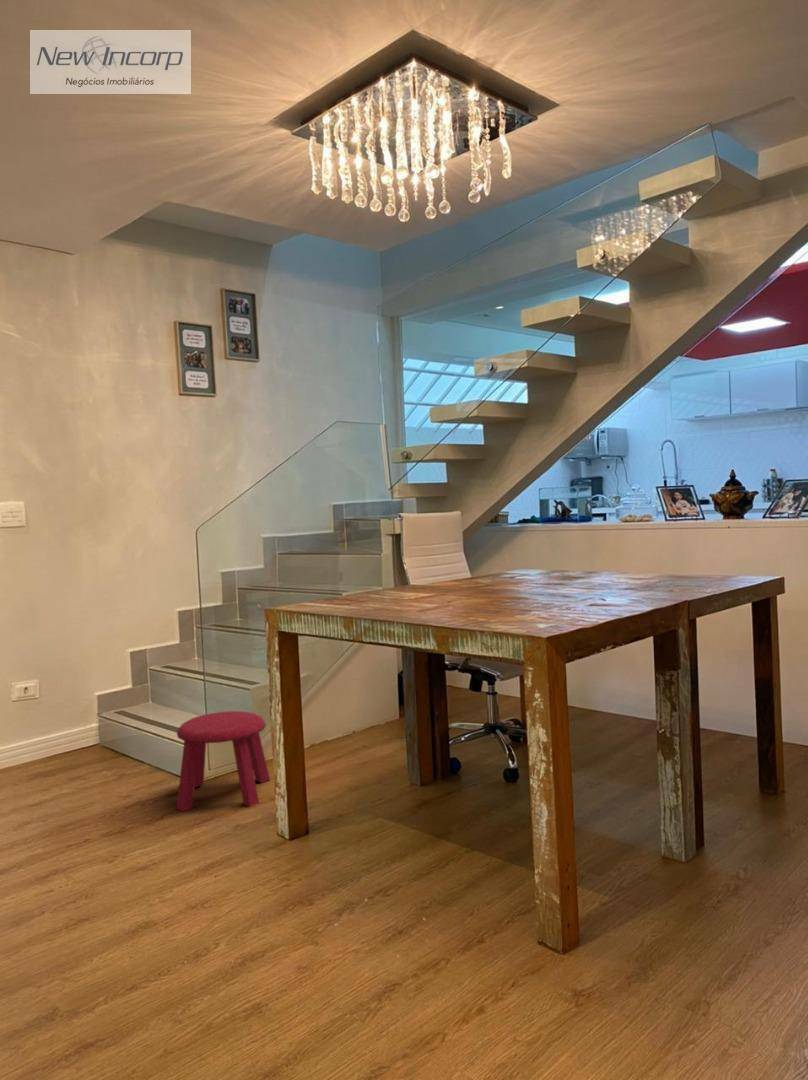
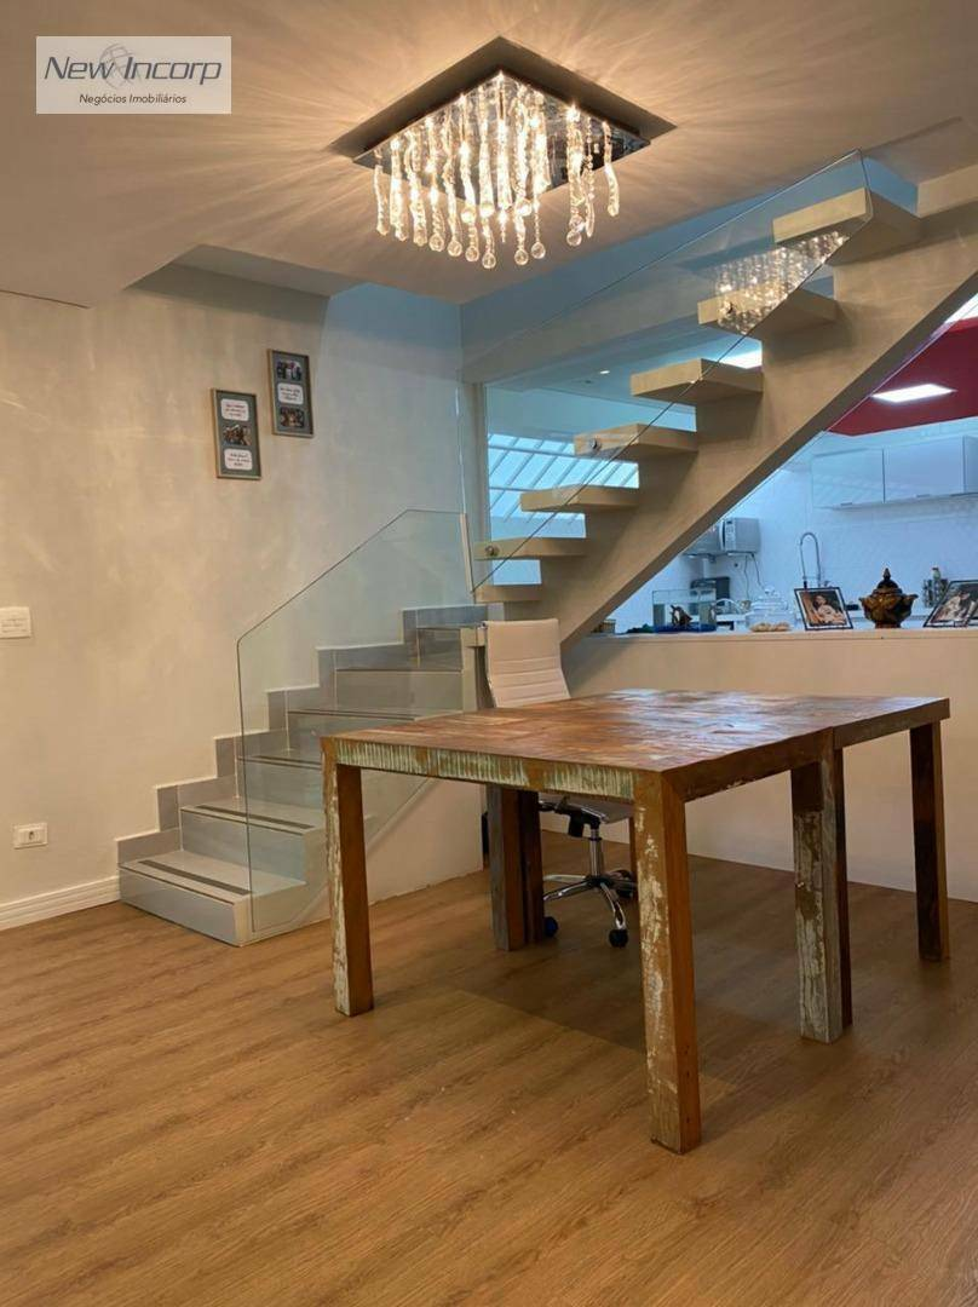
- stool (234, 753)
